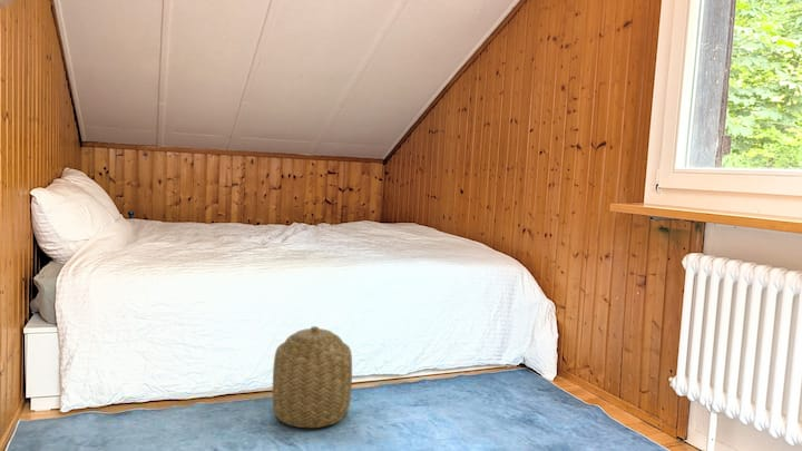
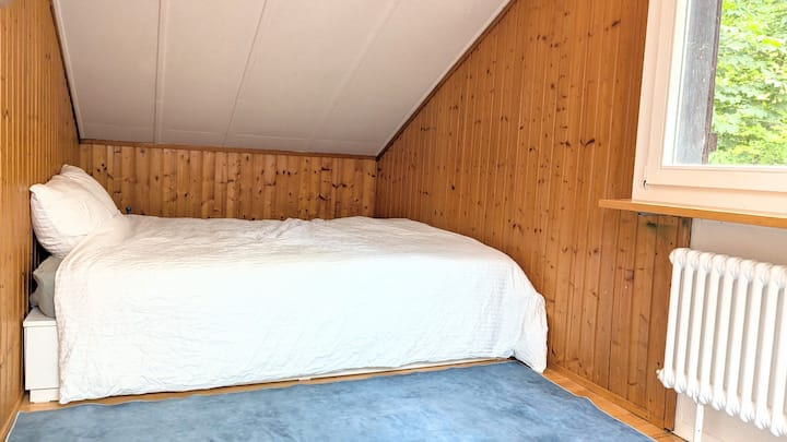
- basket (313, 371)
